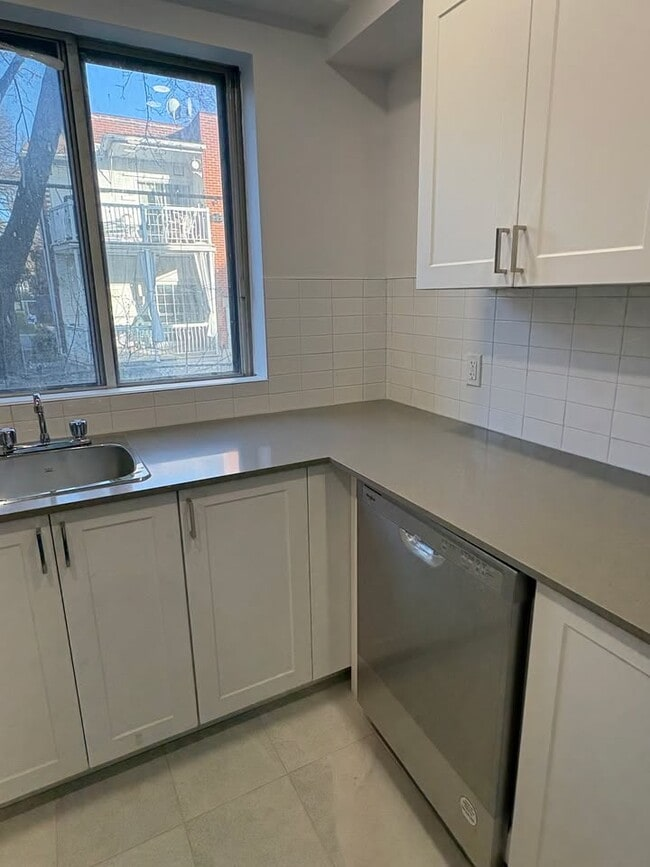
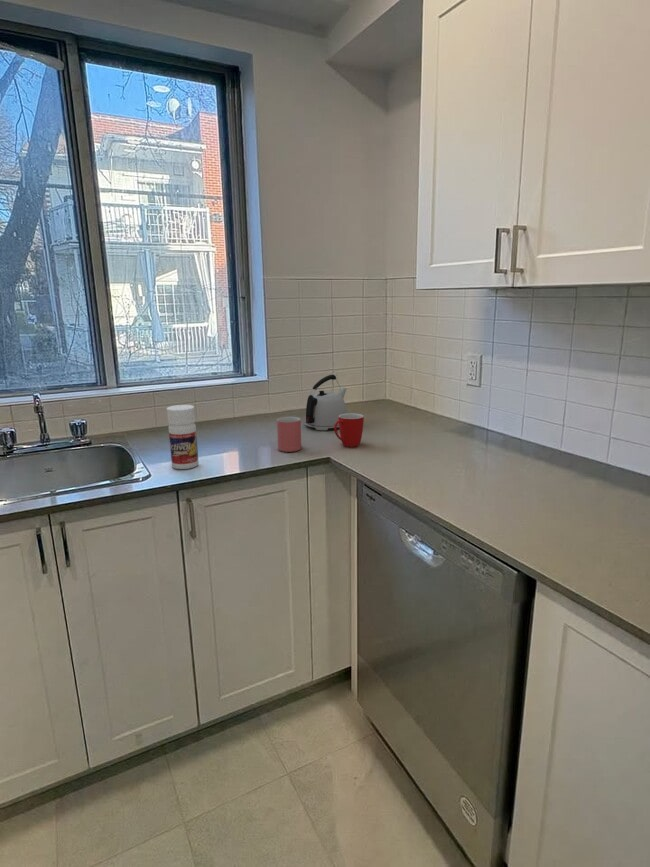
+ mug (347, 431)
+ pill bottle (183, 436)
+ mug (287, 432)
+ kettle (327, 400)
